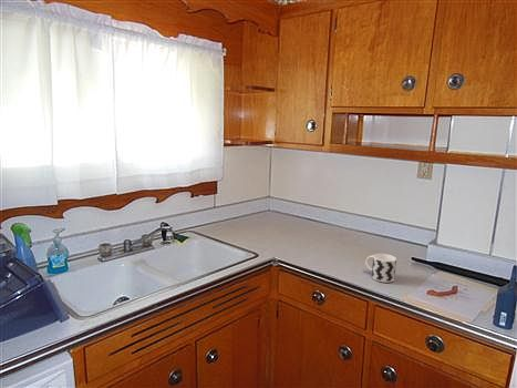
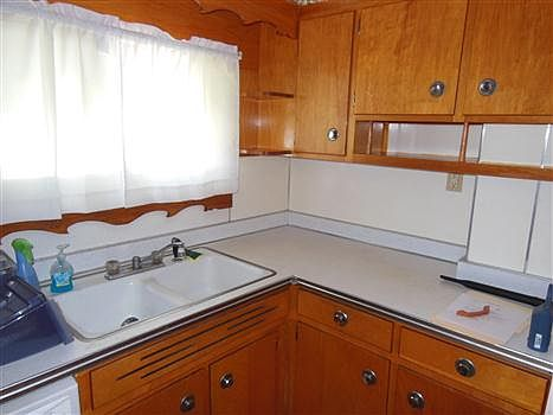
- cup (380, 266)
